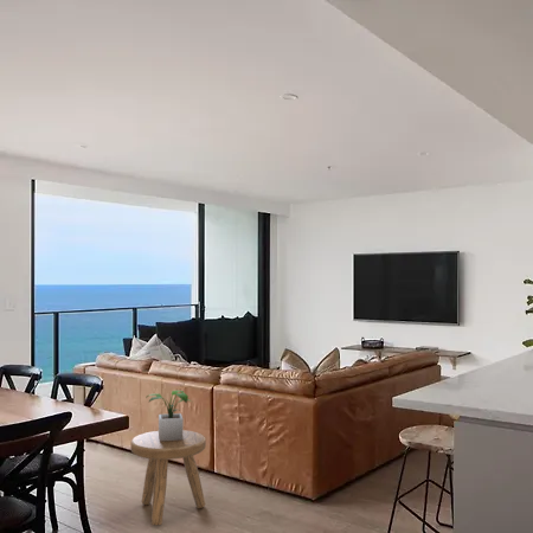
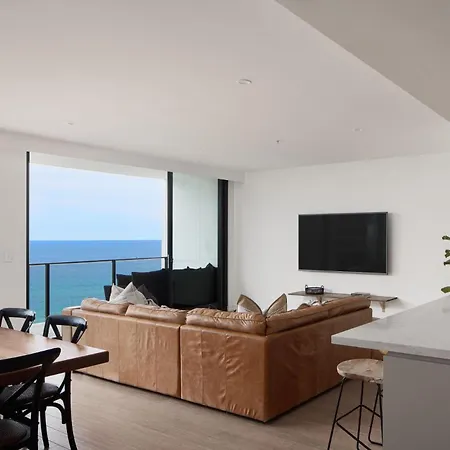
- potted plant (169, 413)
- stool (166, 475)
